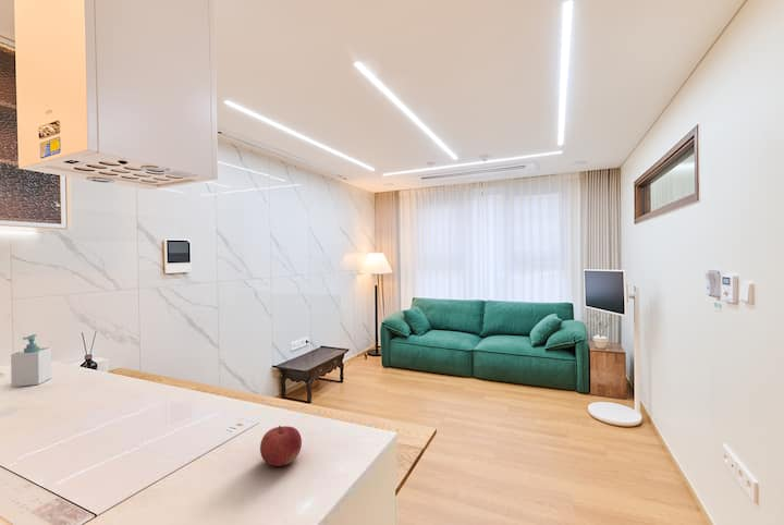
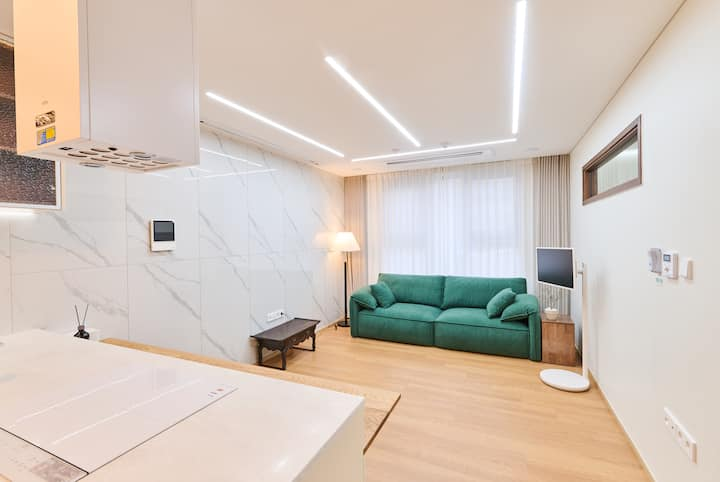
- fruit (281, 443)
- soap bottle (32, 358)
